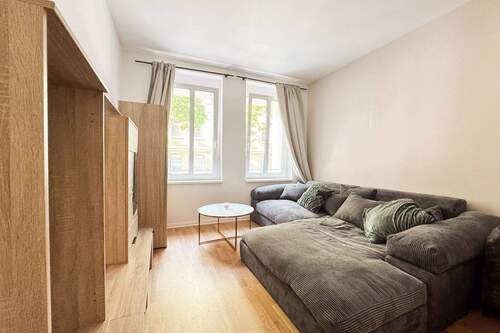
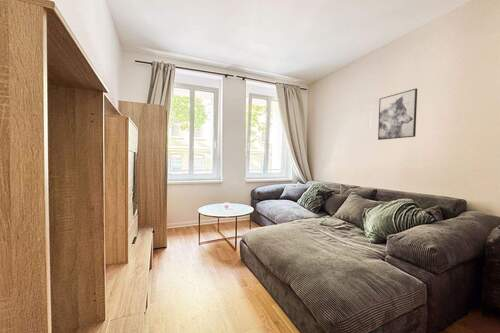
+ wall art (396, 116)
